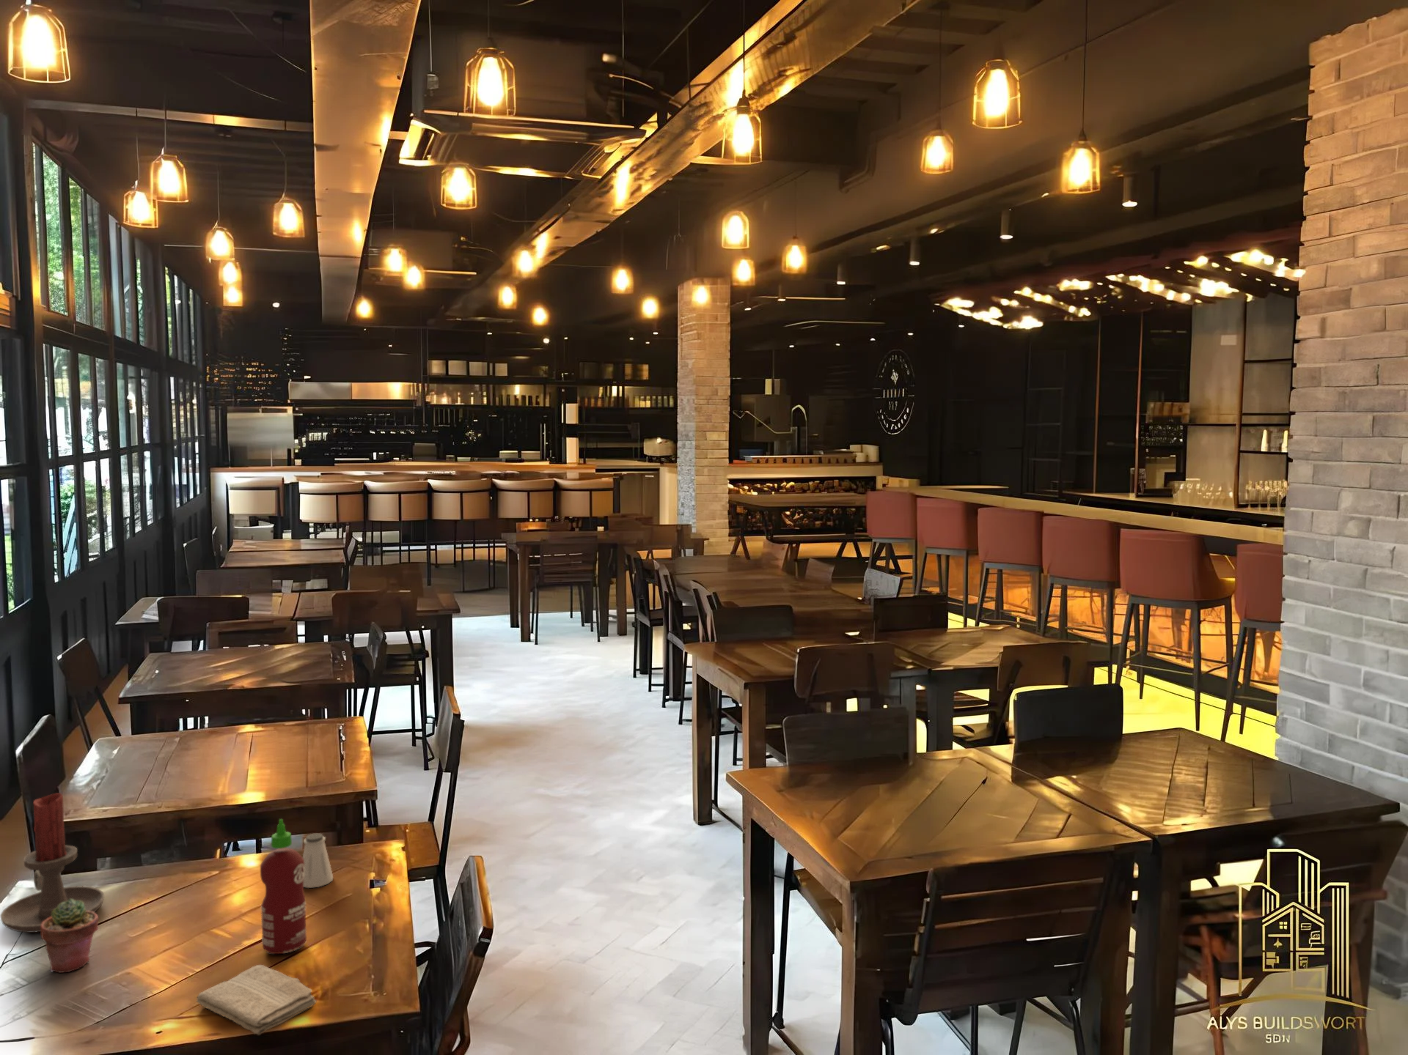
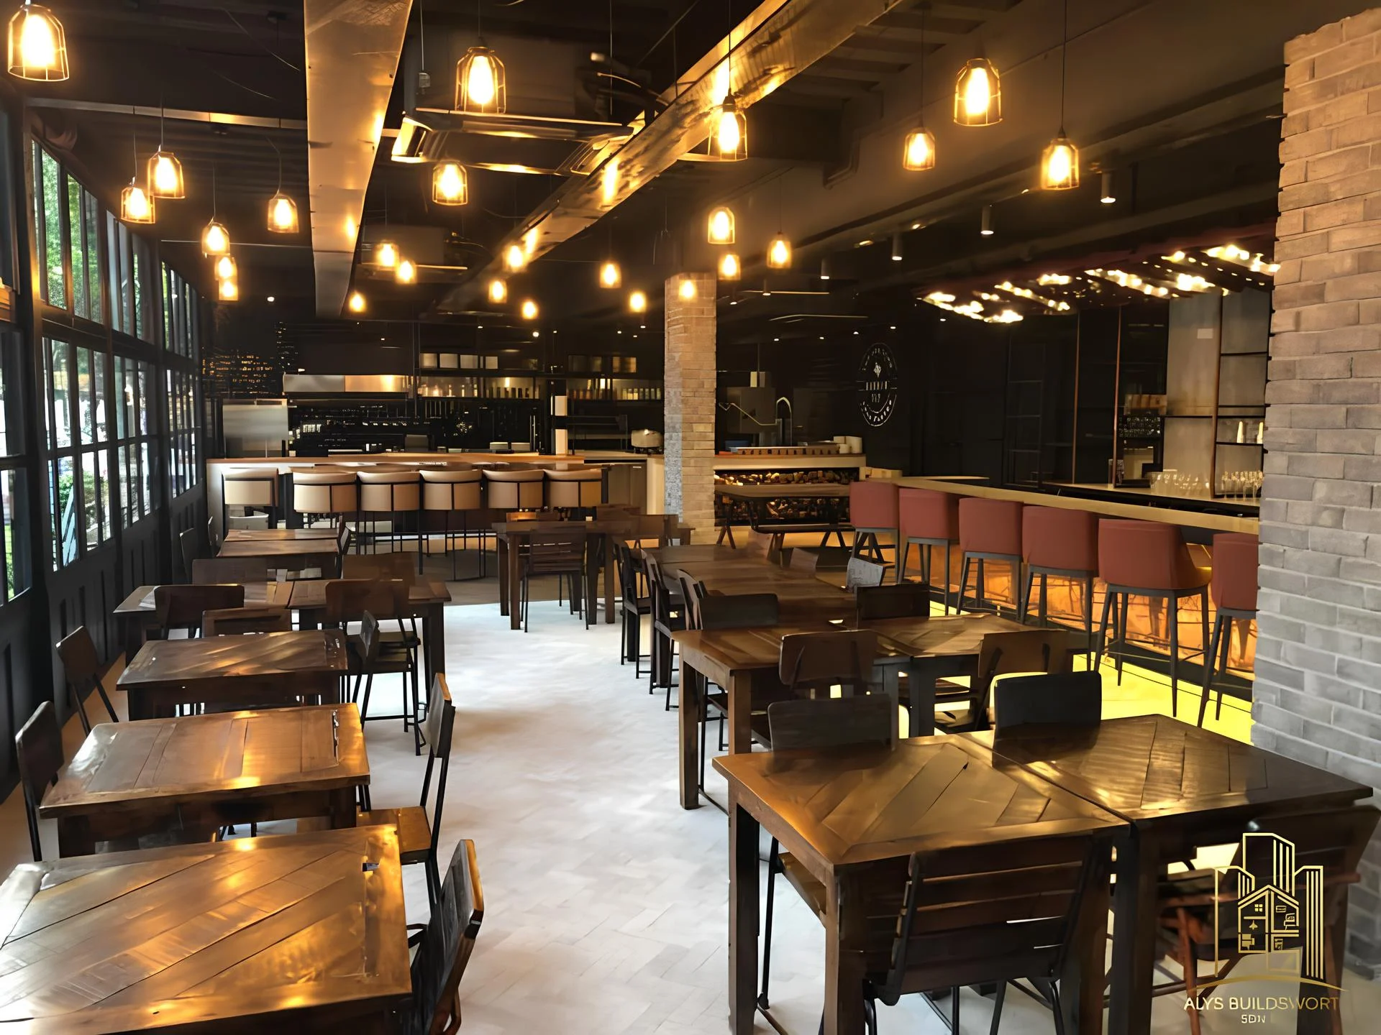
- potted succulent (70, 933)
- hot sauce (283, 883)
- saltshaker (315, 858)
- candle holder (48, 852)
- washcloth (257, 996)
